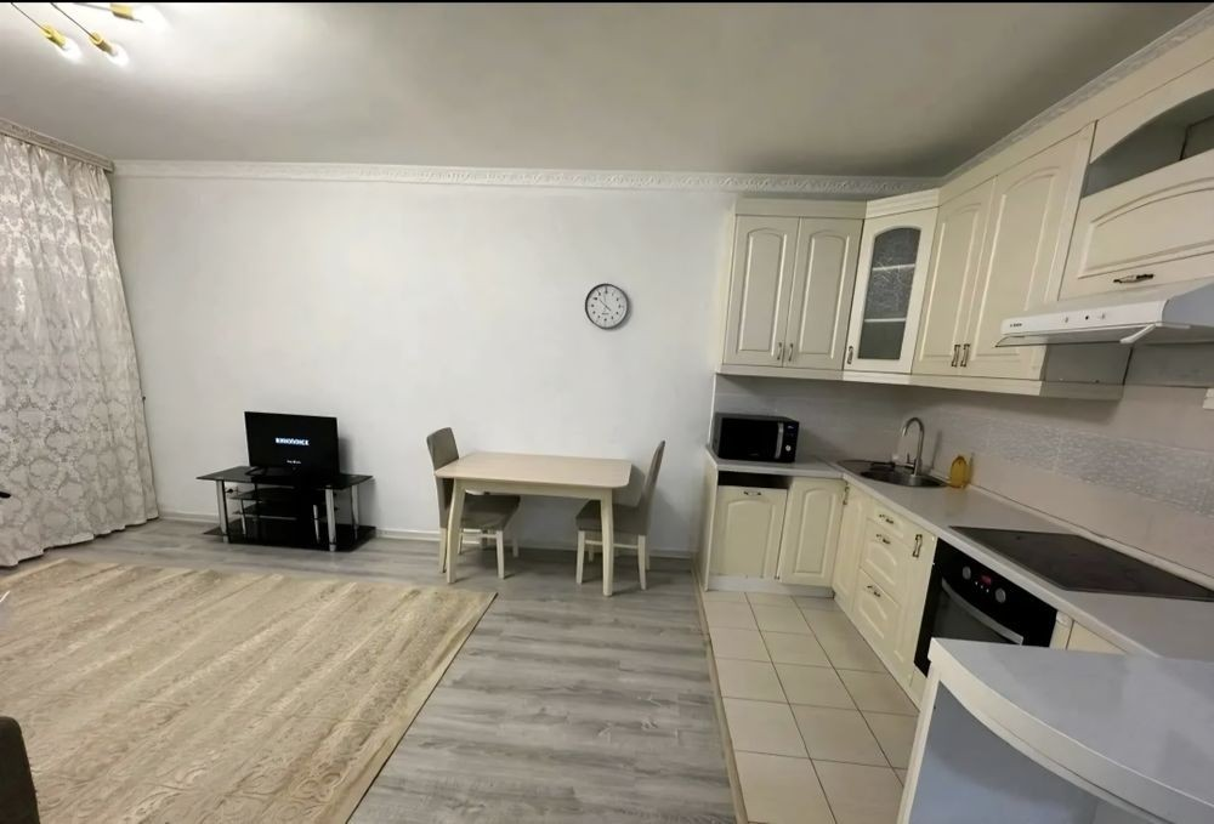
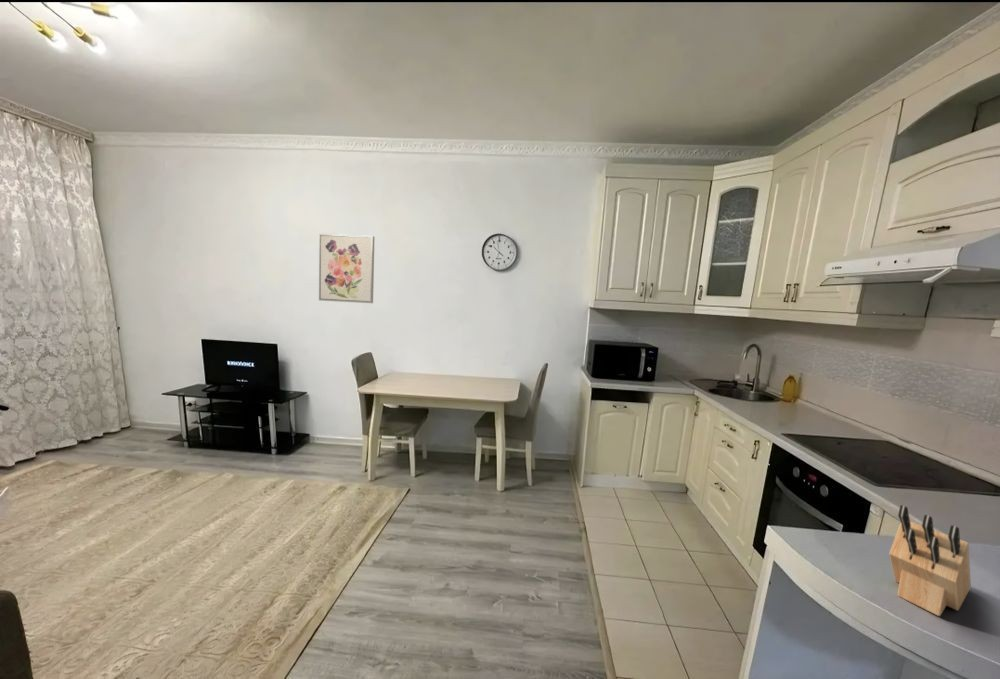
+ knife block (932, 549)
+ wall art (346, 268)
